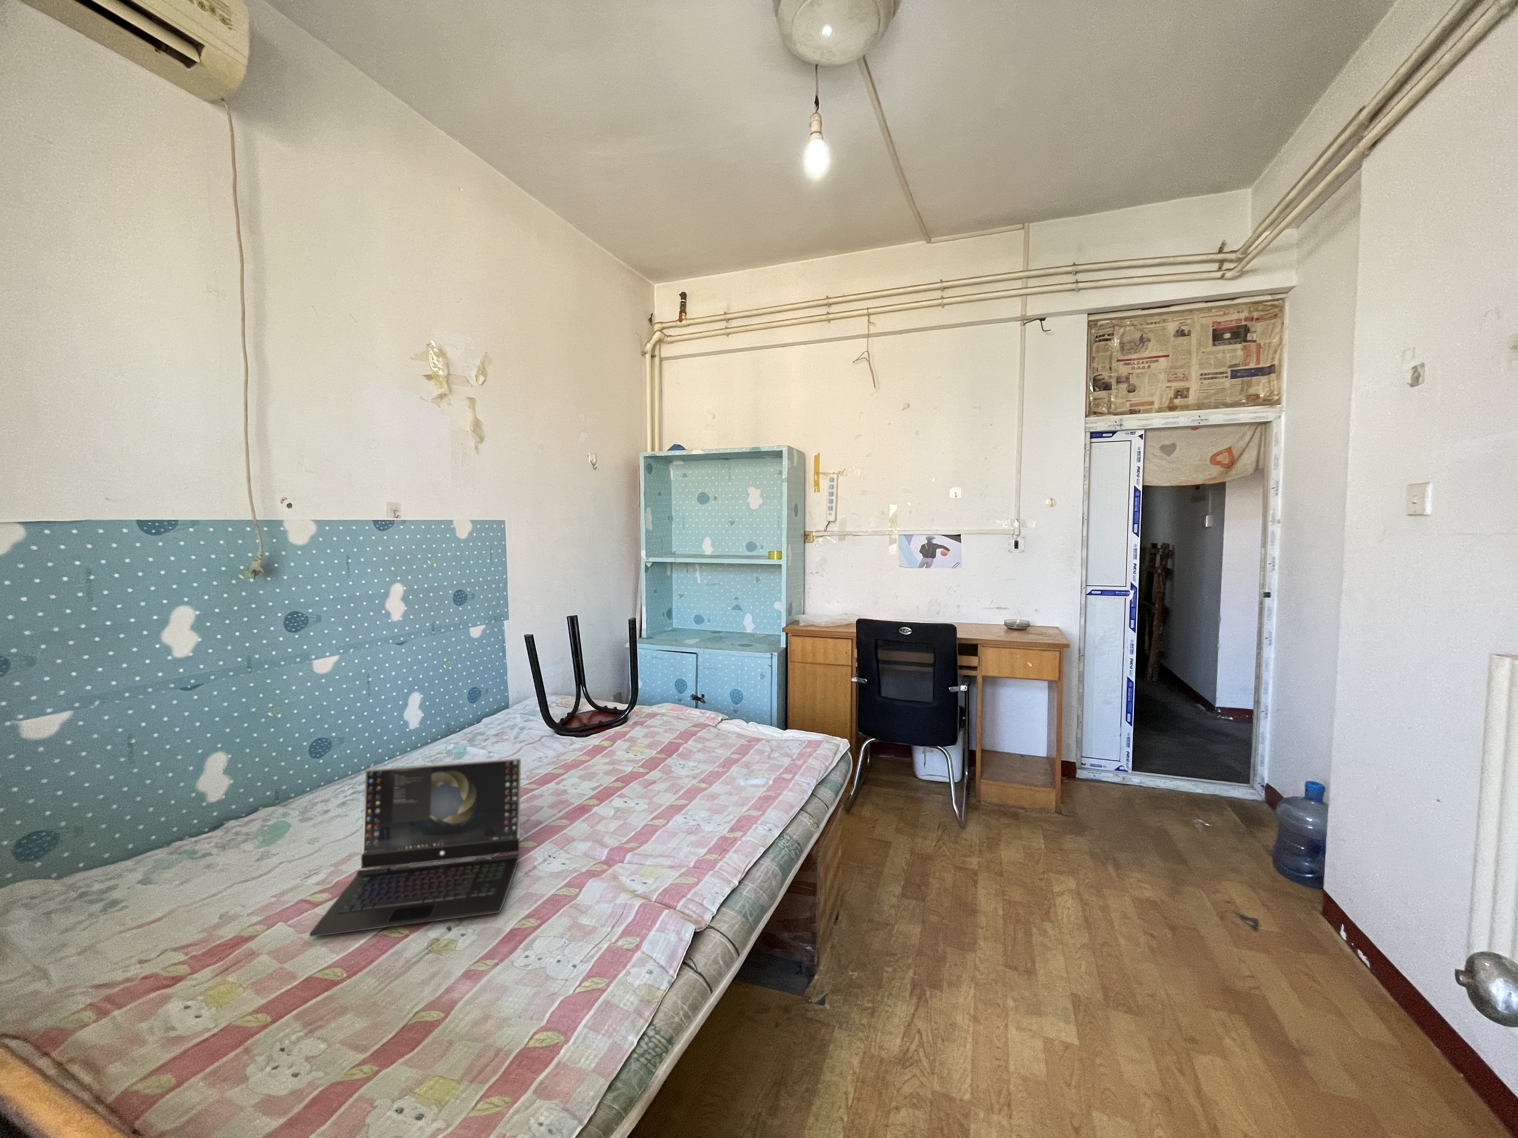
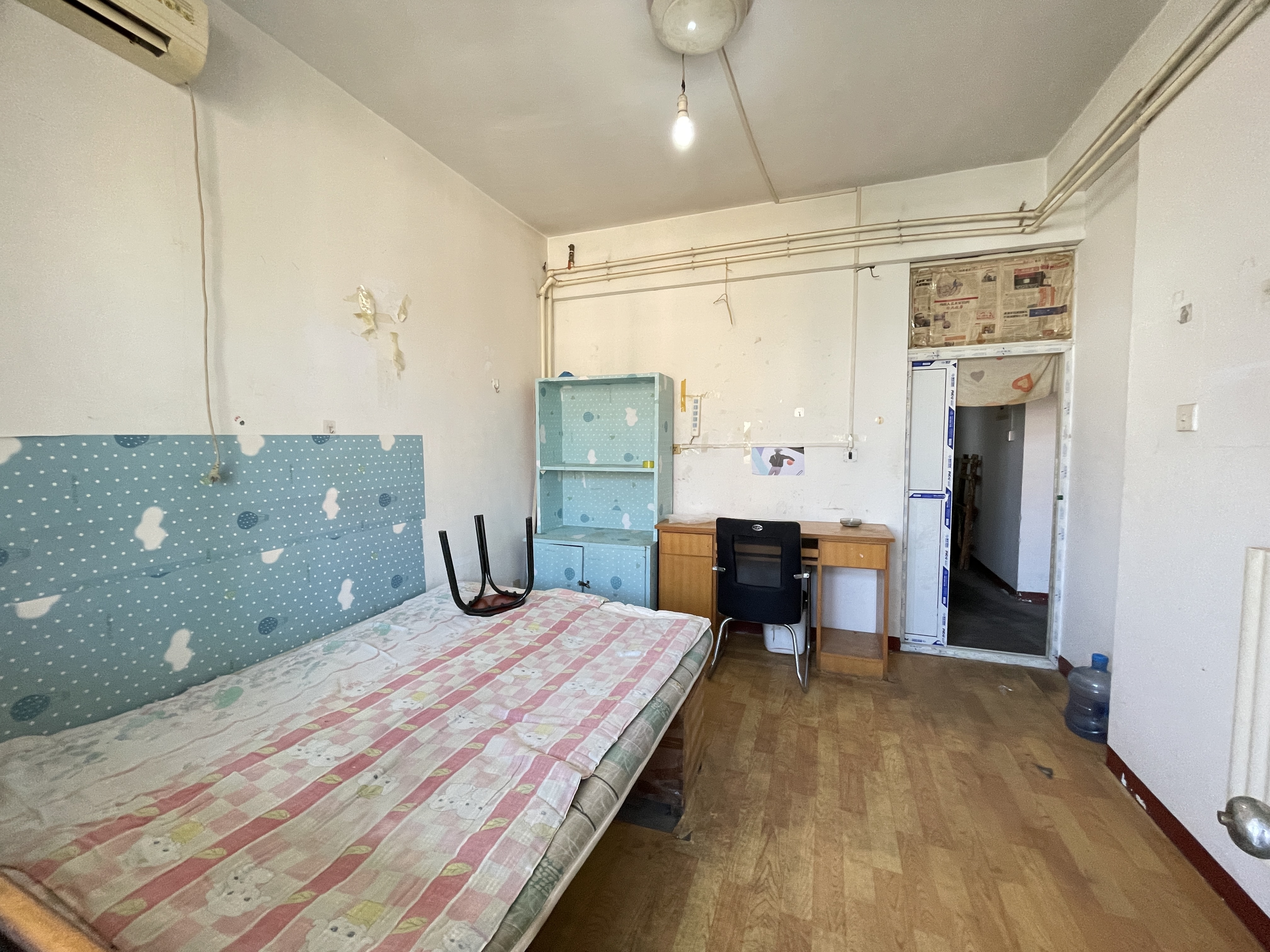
- laptop (428, 838)
